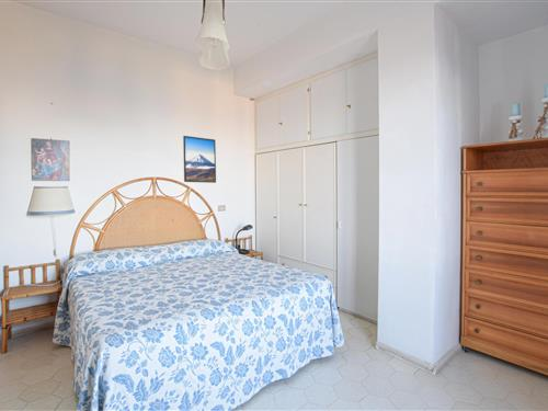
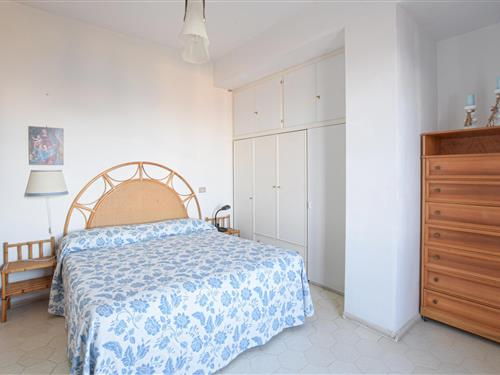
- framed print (199, 160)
